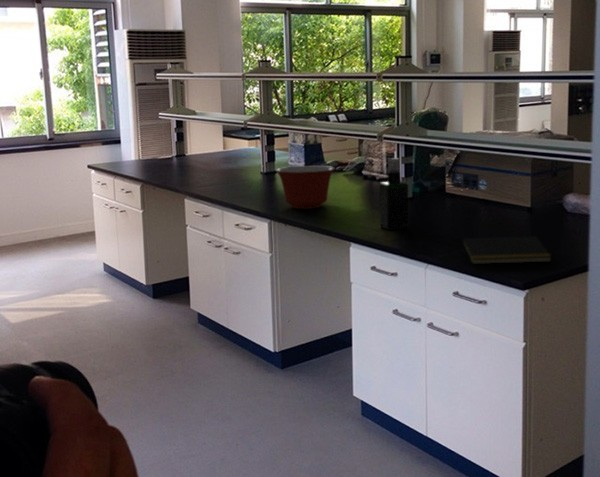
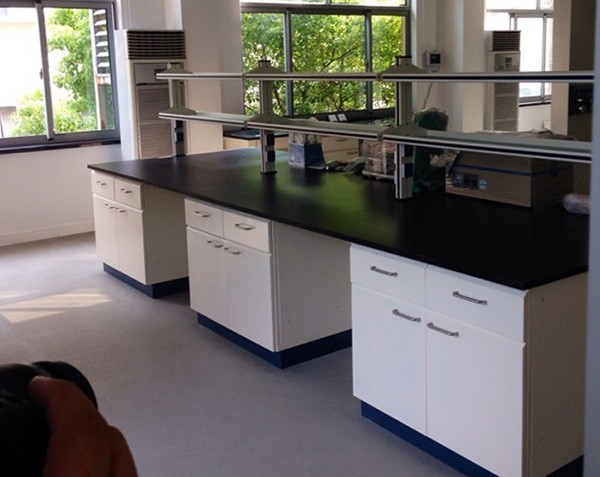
- spray bottle (394, 193)
- notepad (505, 249)
- mixing bowl (305, 187)
